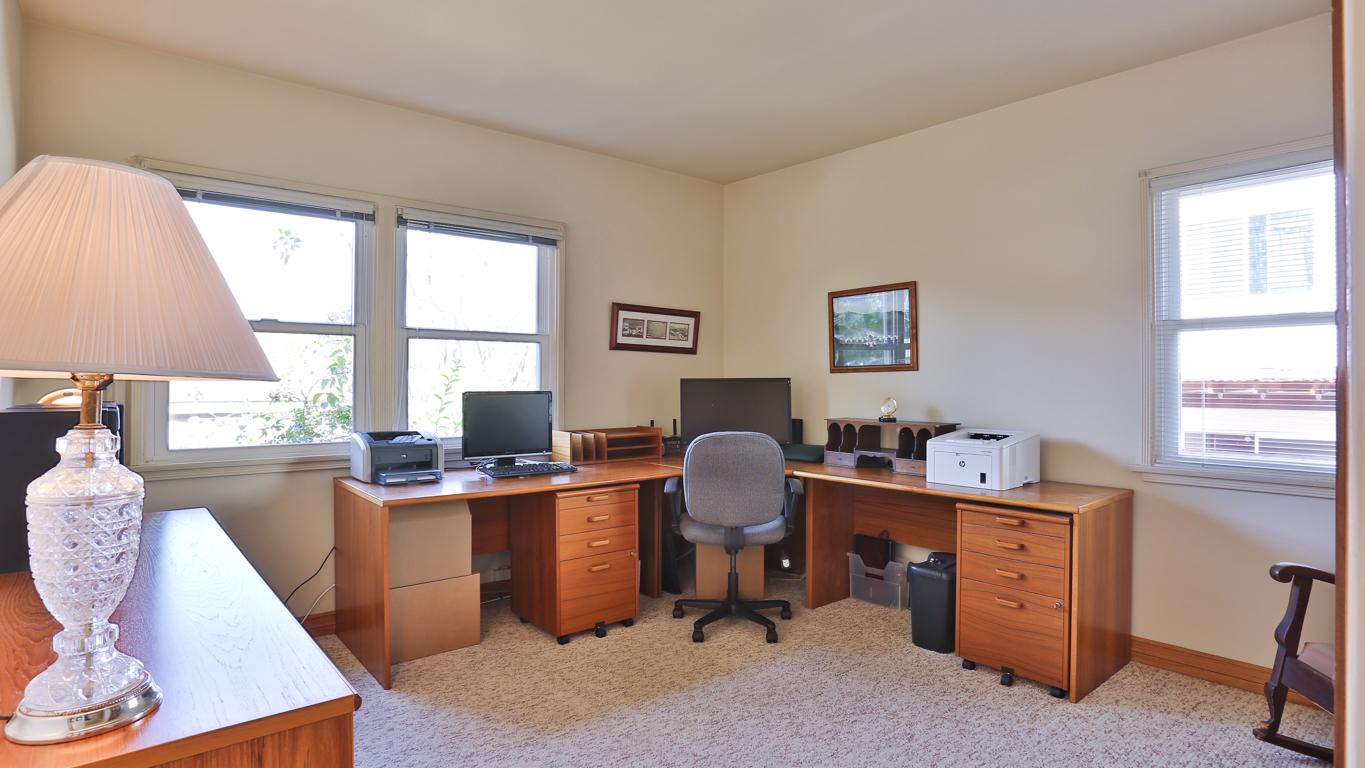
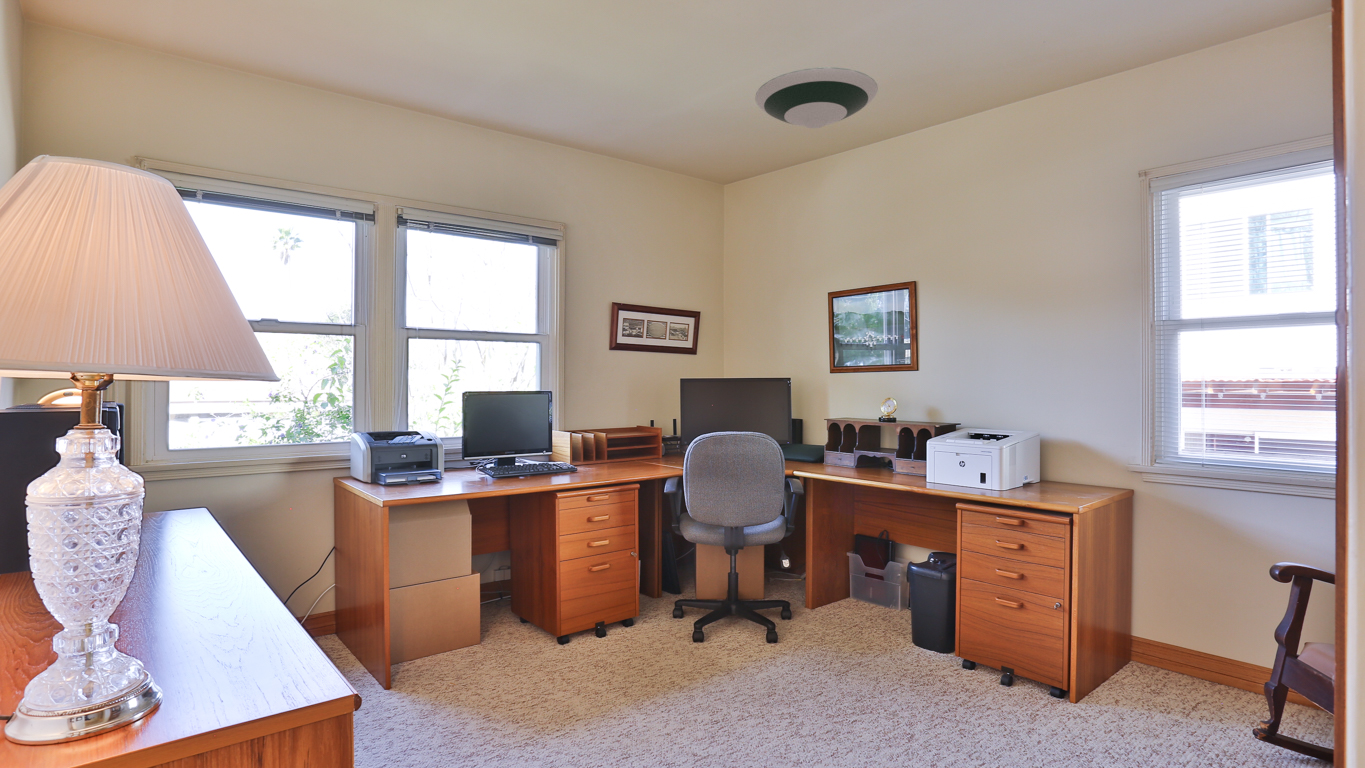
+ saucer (815, 109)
